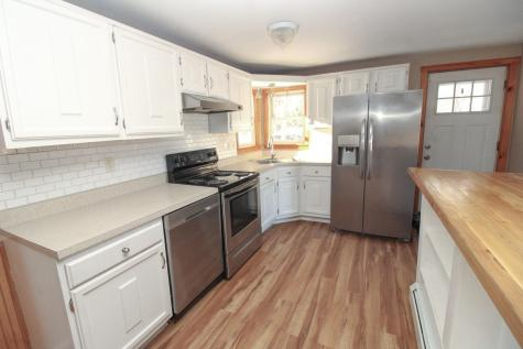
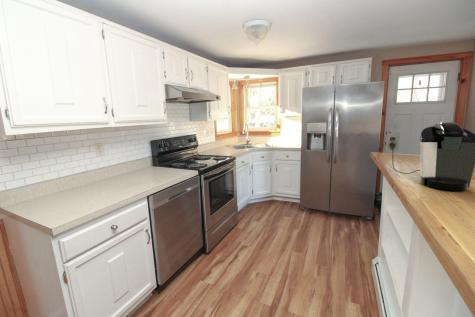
+ coffee maker (429, 153)
